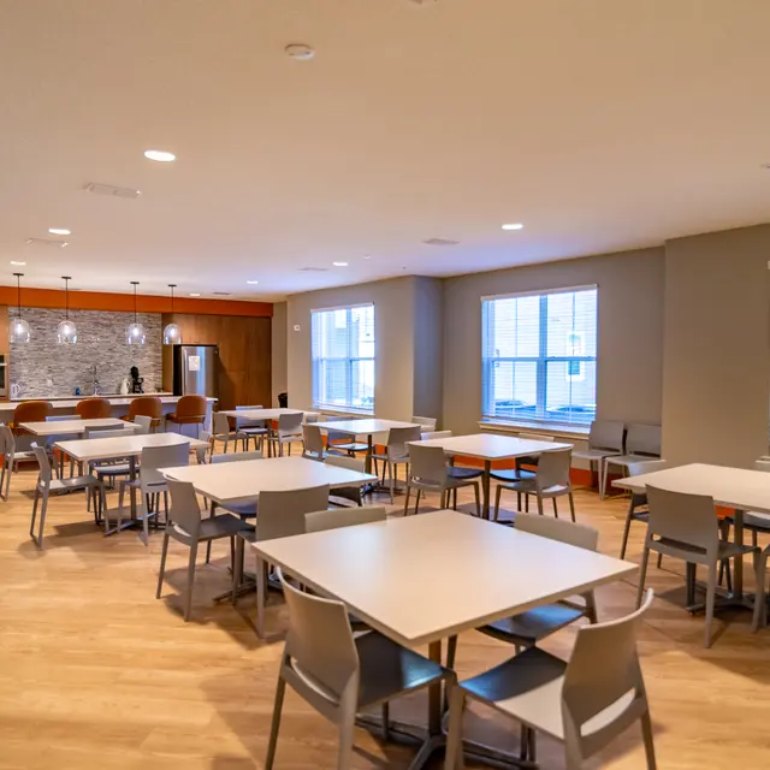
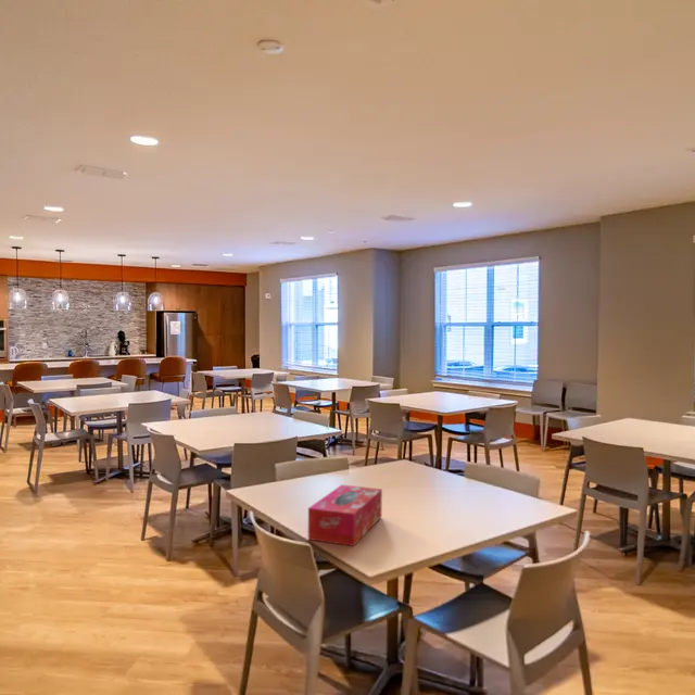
+ tissue box (346, 513)
